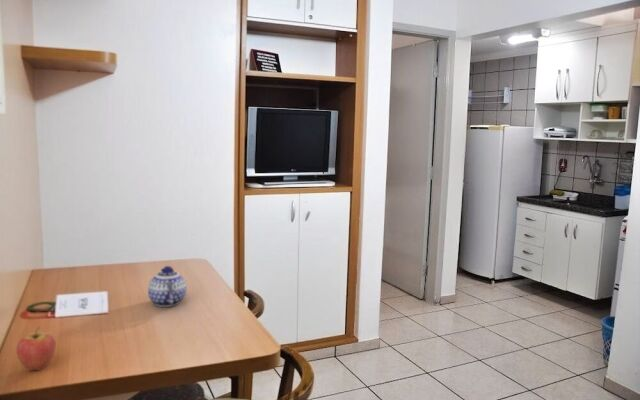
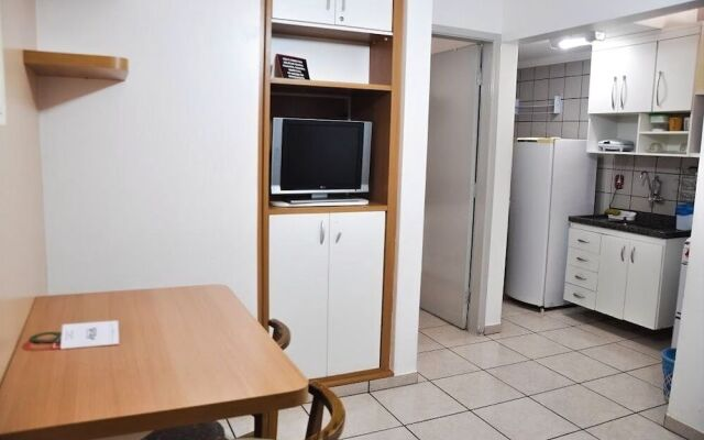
- fruit (36, 347)
- teapot (167, 284)
